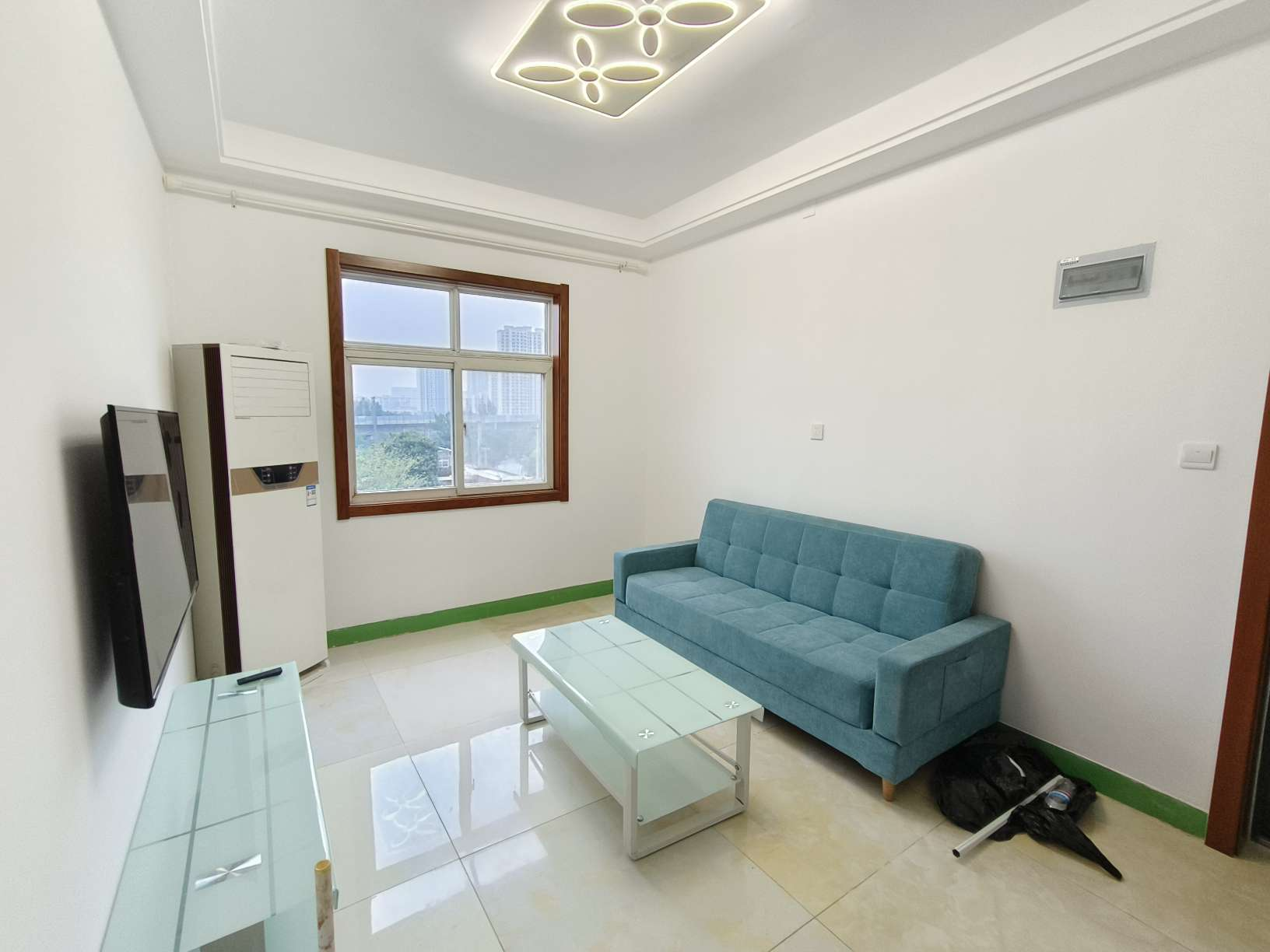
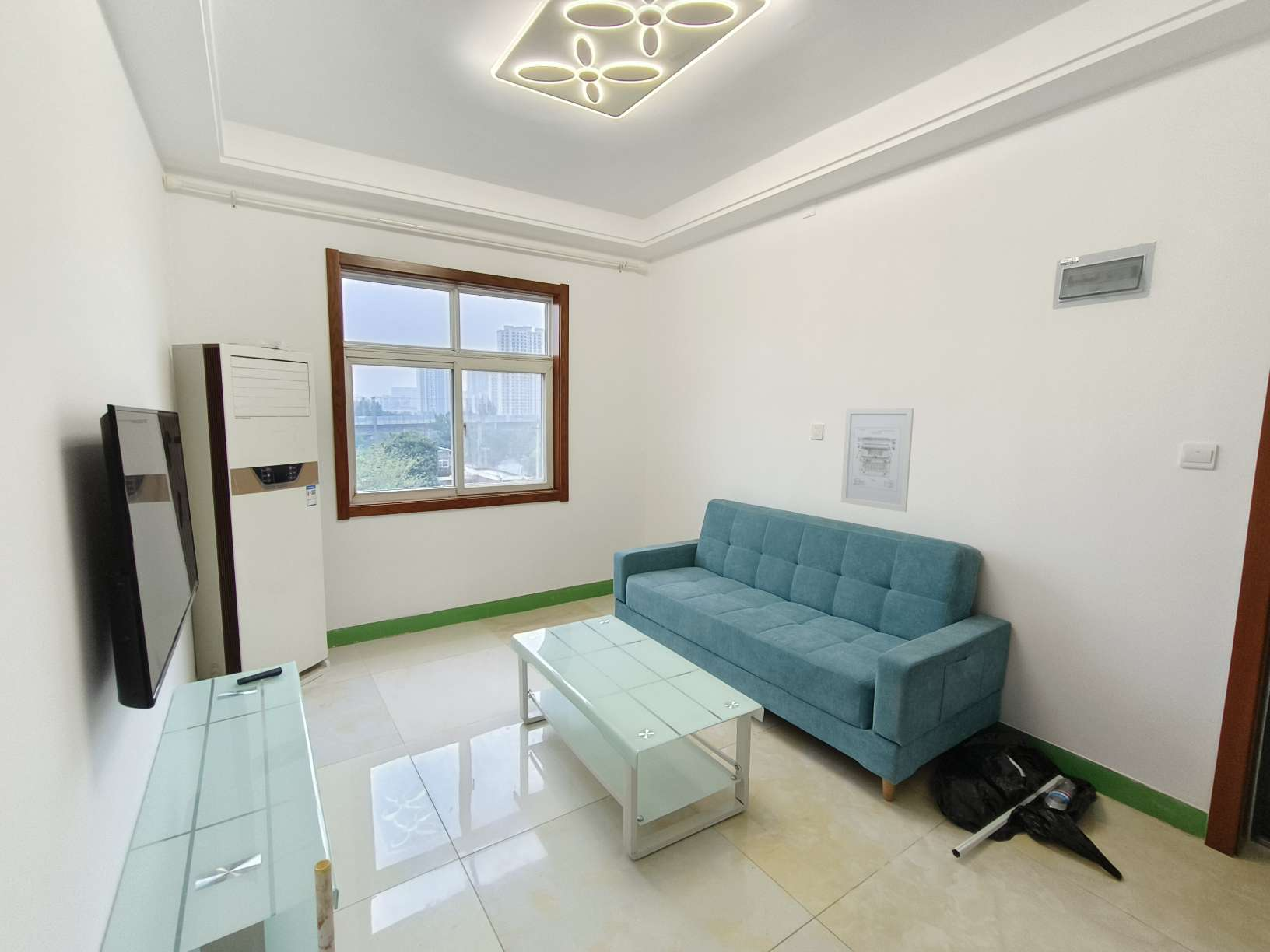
+ wall art (875, 458)
